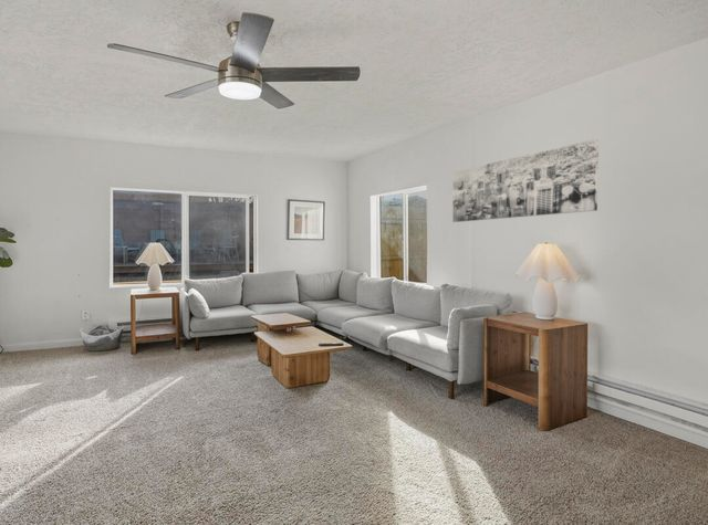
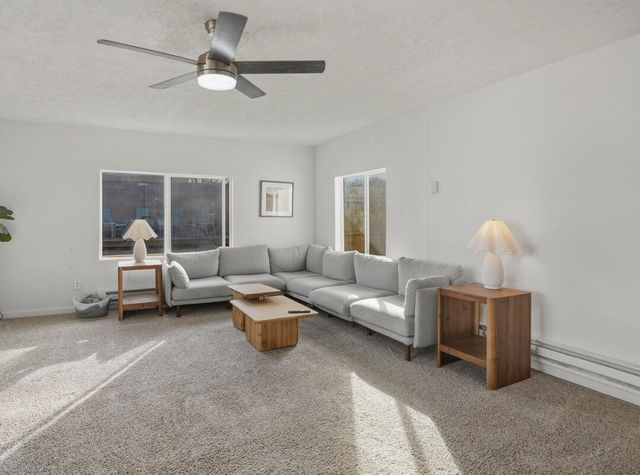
- wall art (512, 188)
